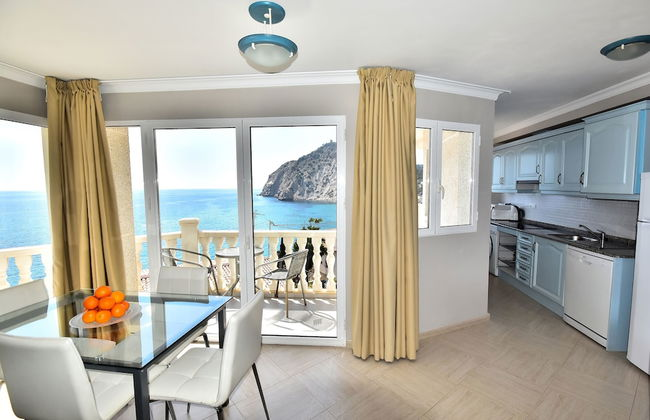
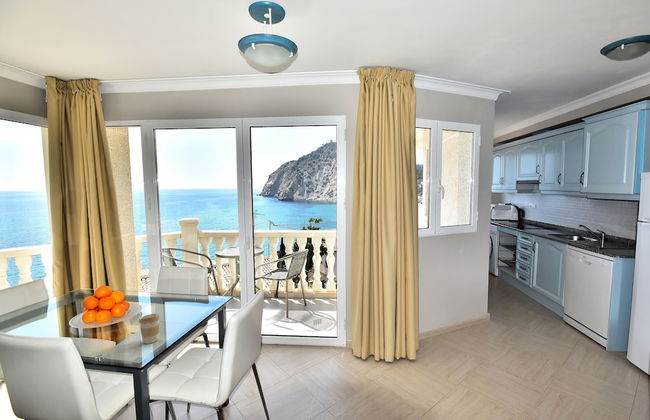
+ coffee cup (149, 327)
